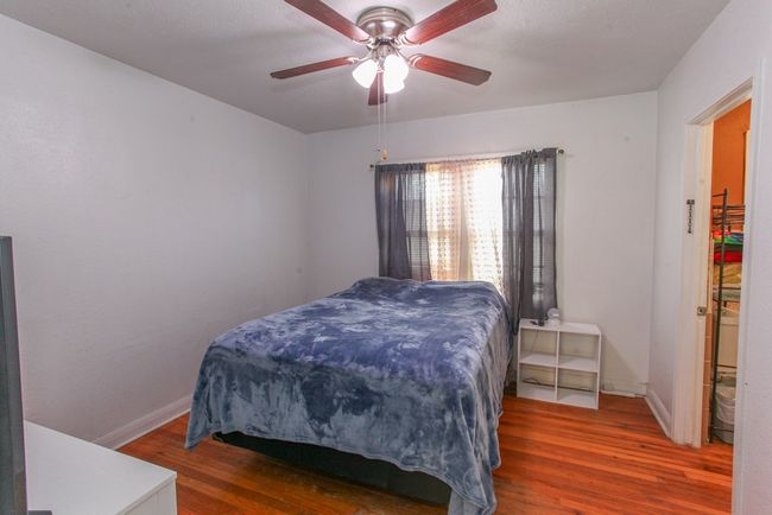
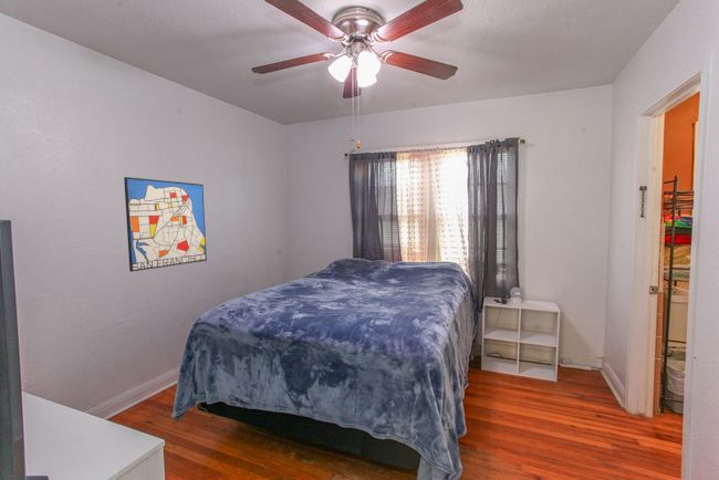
+ wall art (169, 223)
